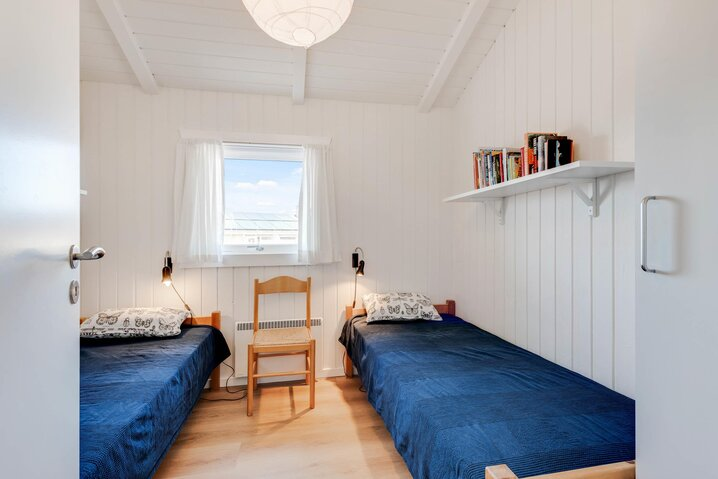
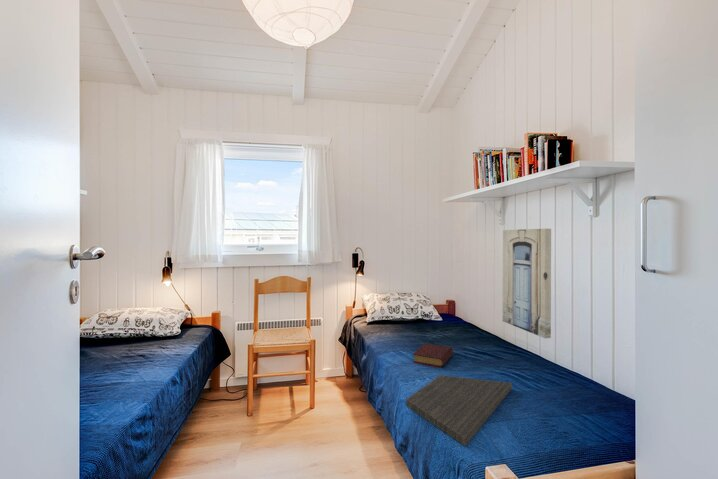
+ book (433, 354)
+ wall art (524, 279)
+ tray (470, 402)
